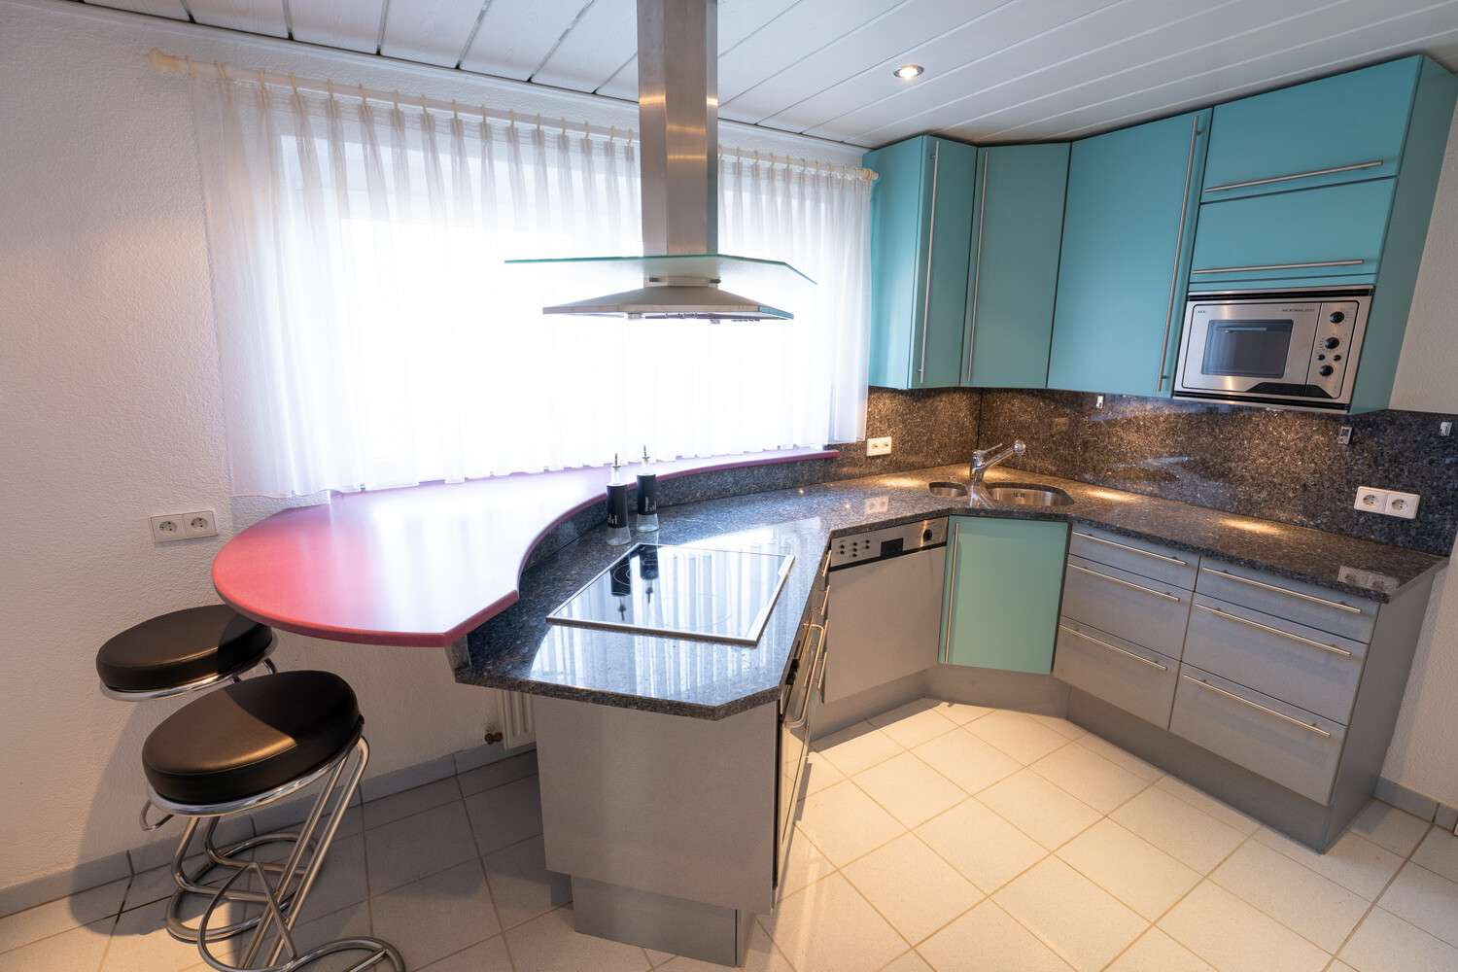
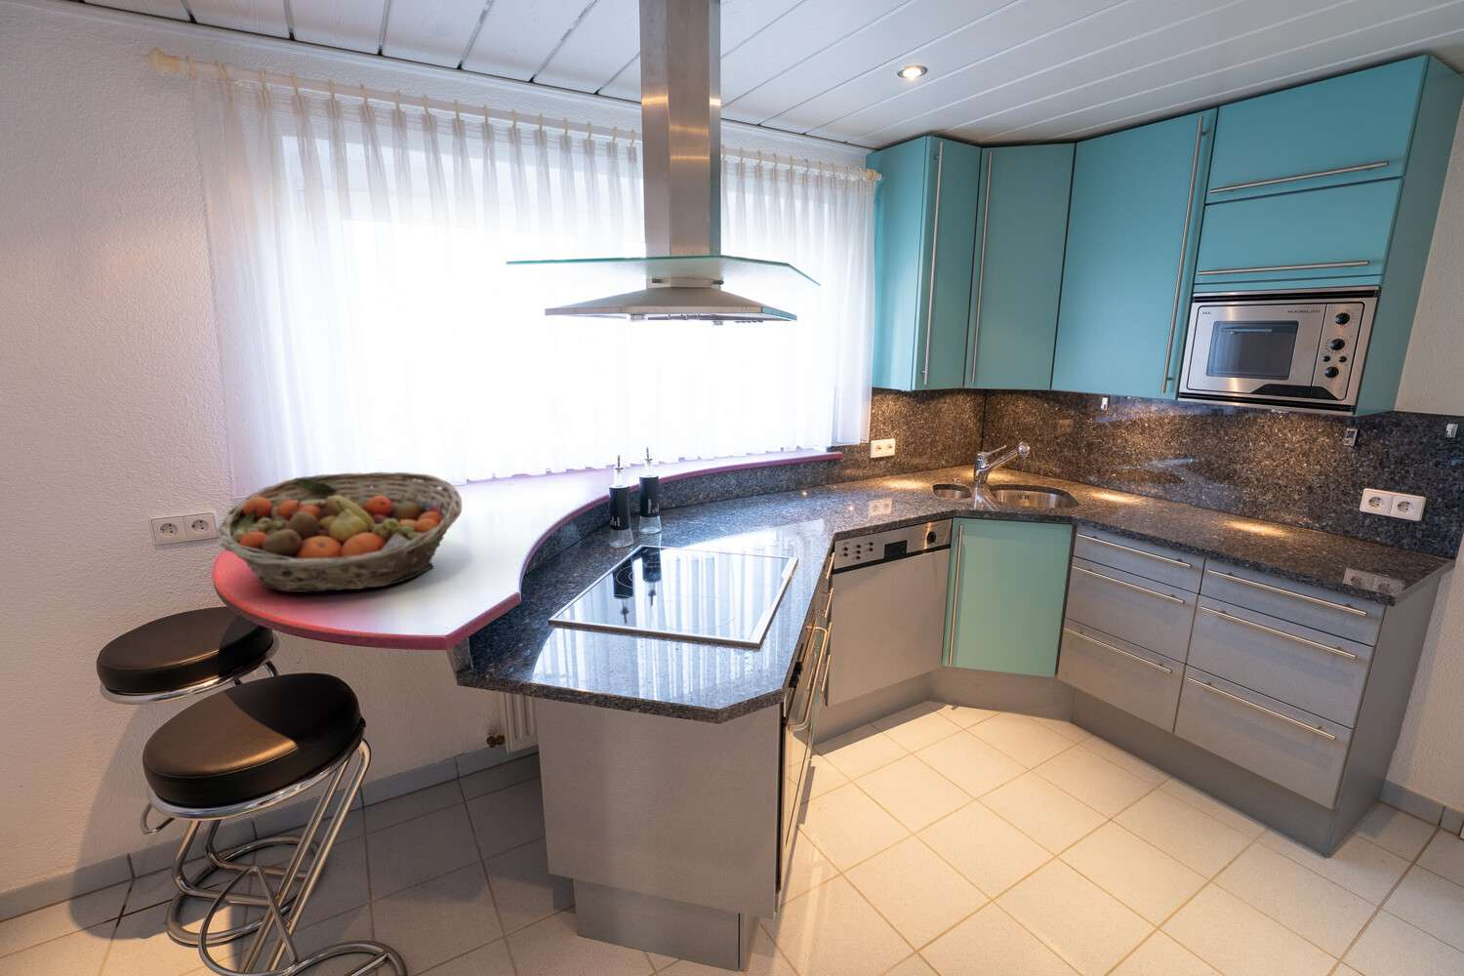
+ fruit basket (349, 527)
